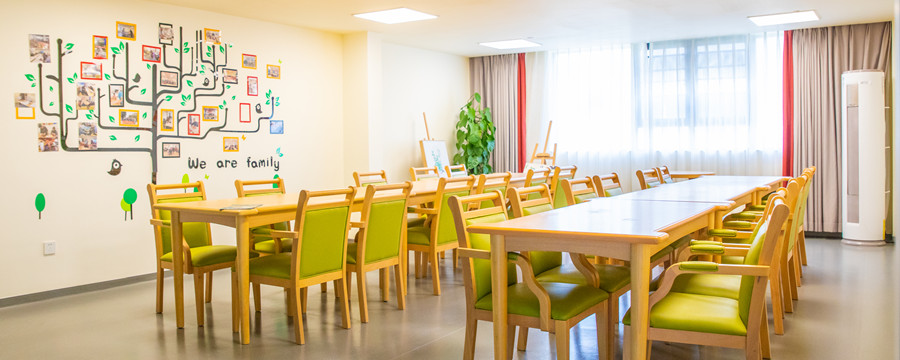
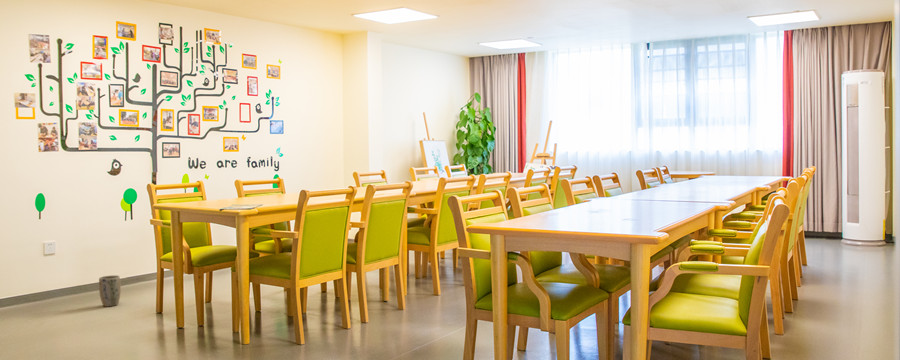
+ plant pot (110, 291)
